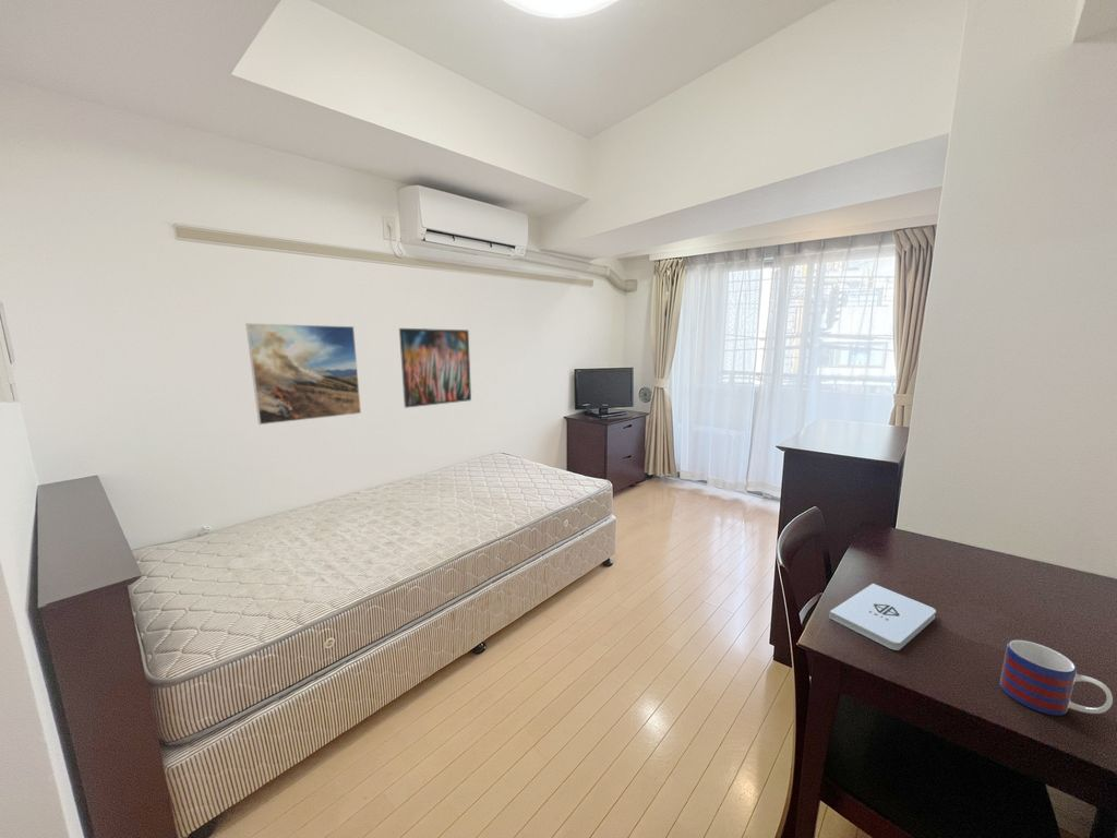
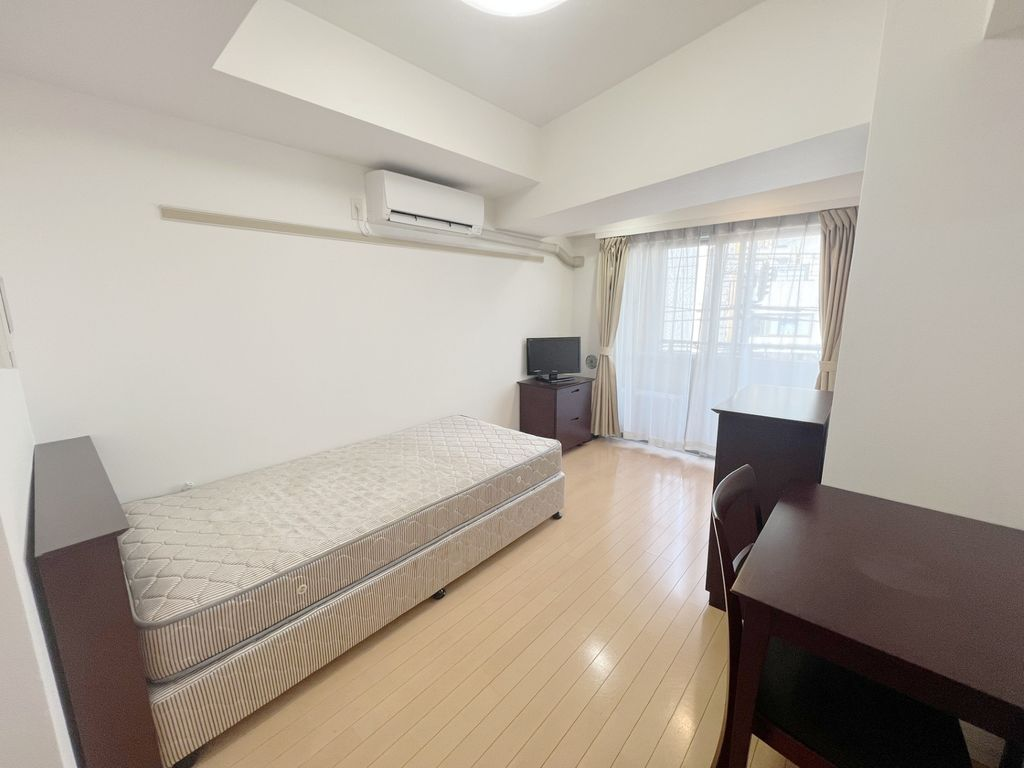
- notepad (884, 613)
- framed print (437, 367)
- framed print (309, 372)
- mug (1054, 683)
